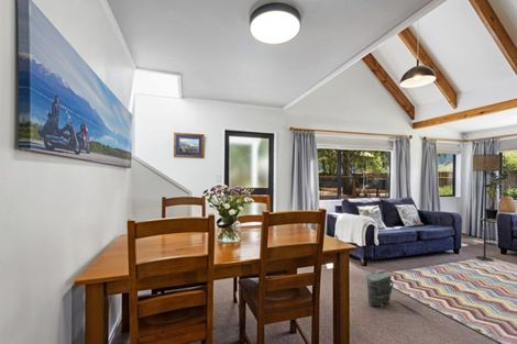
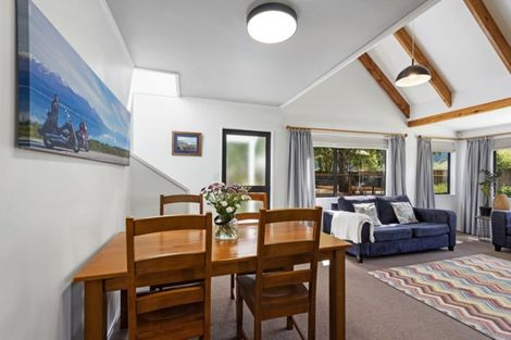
- bag (380, 288)
- floor lamp (485, 207)
